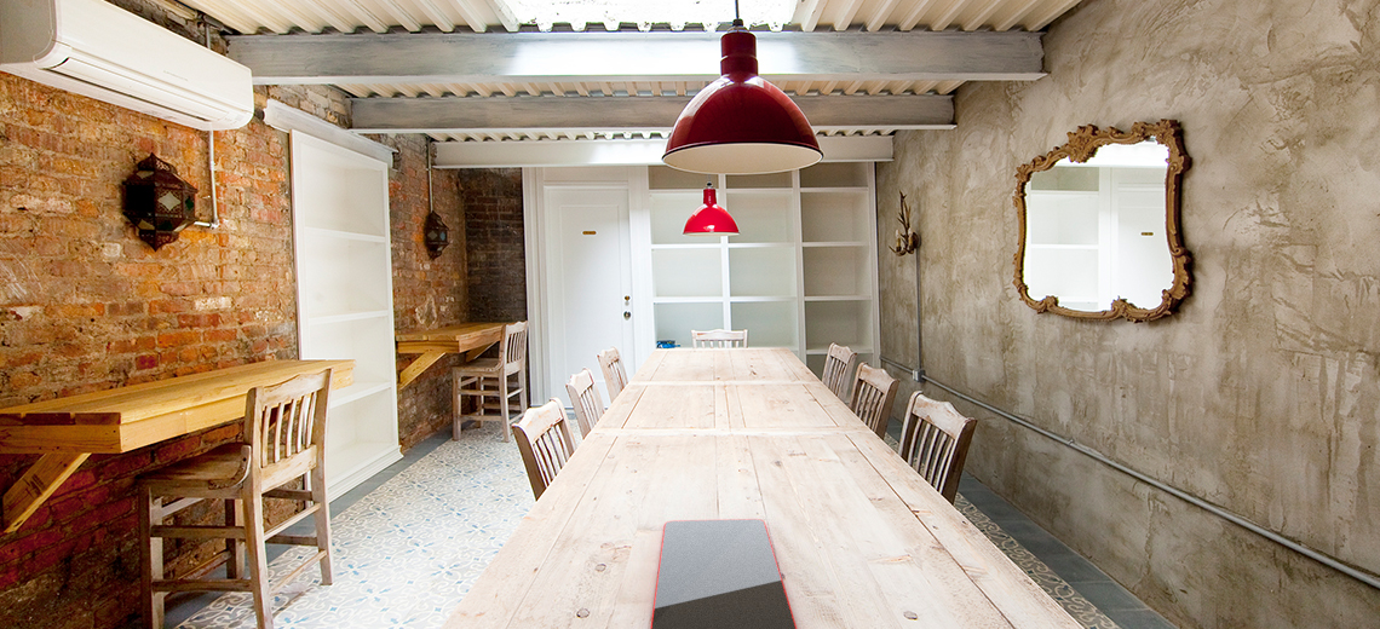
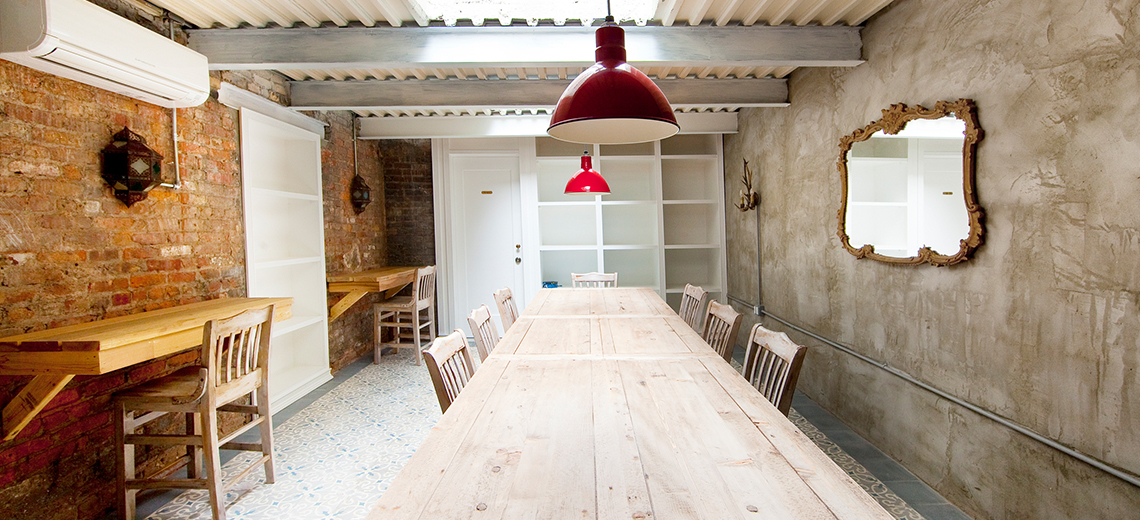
- cutting board (718, 570)
